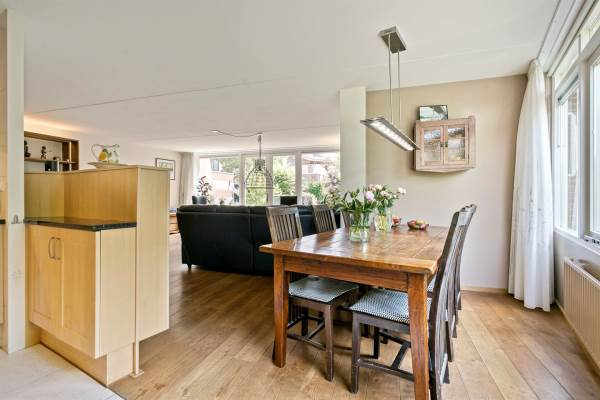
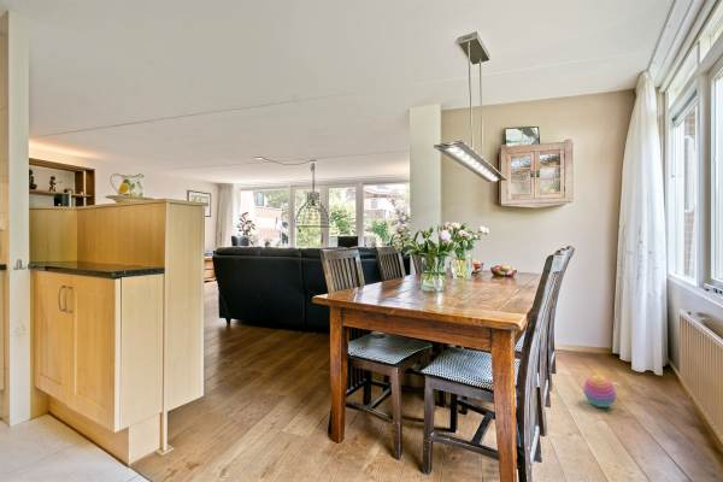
+ stacking toy (599, 389)
